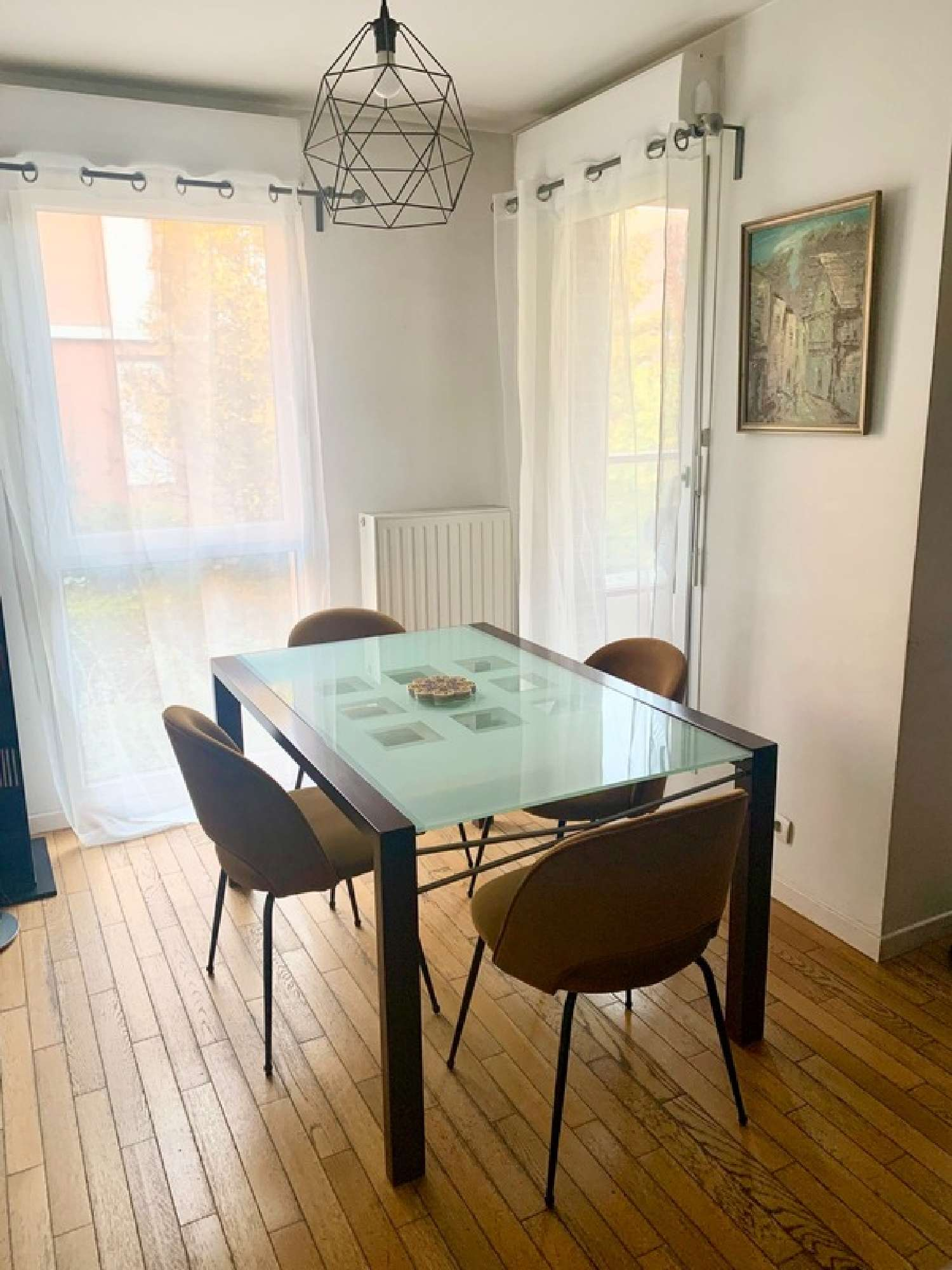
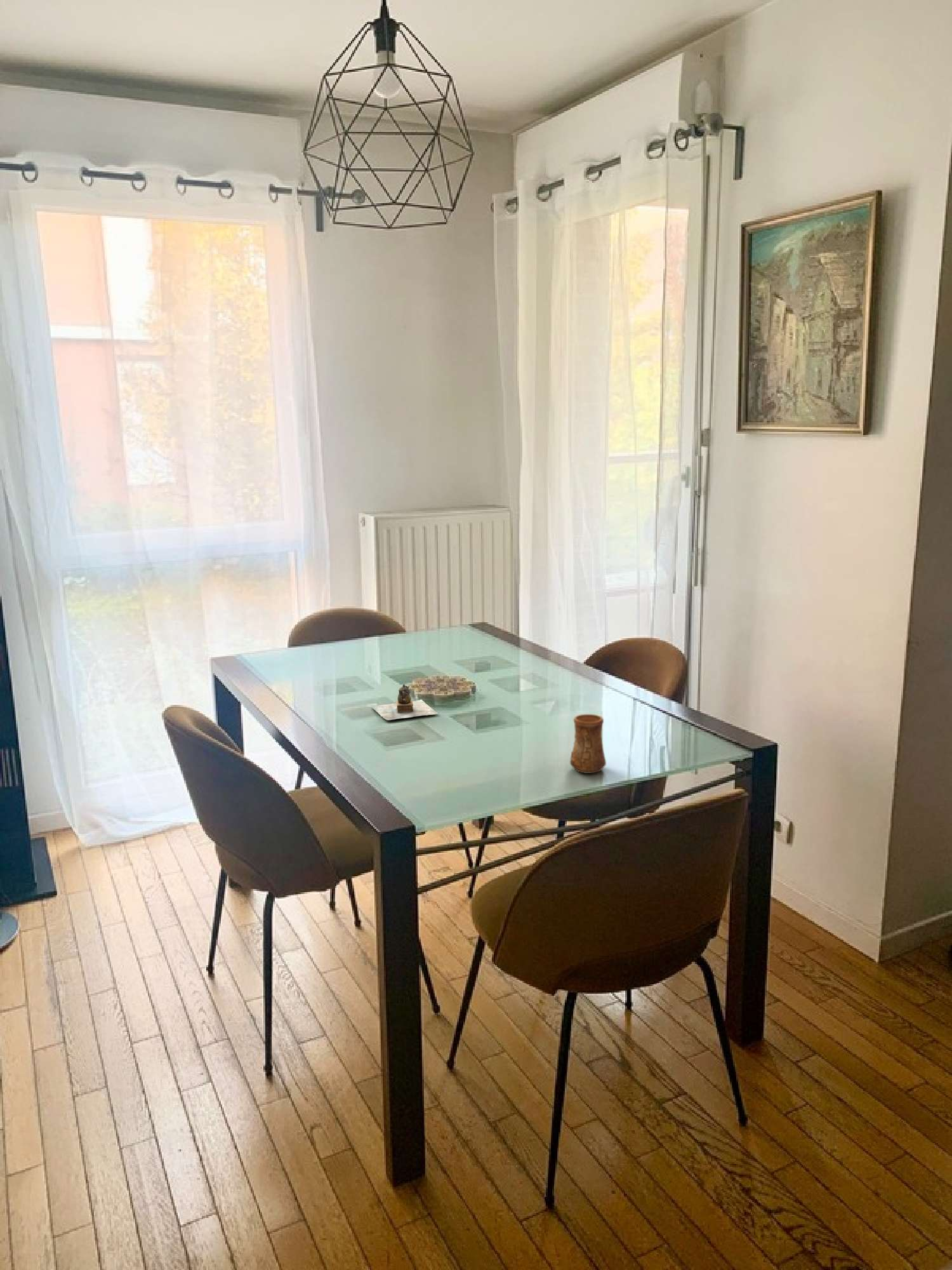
+ teapot (404, 697)
+ cup (588, 743)
